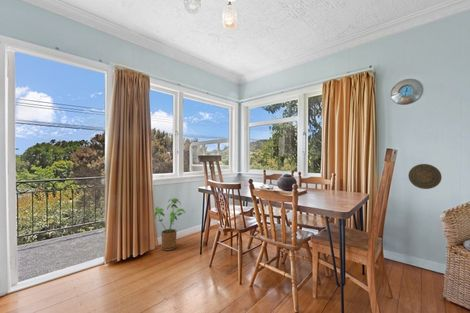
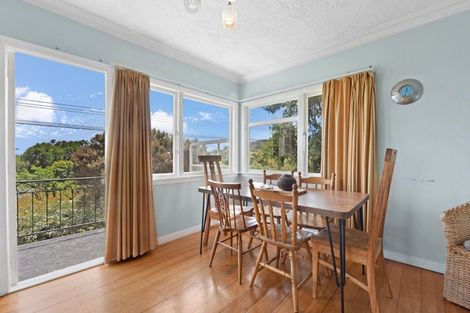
- house plant (171, 223)
- decorative plate (424, 176)
